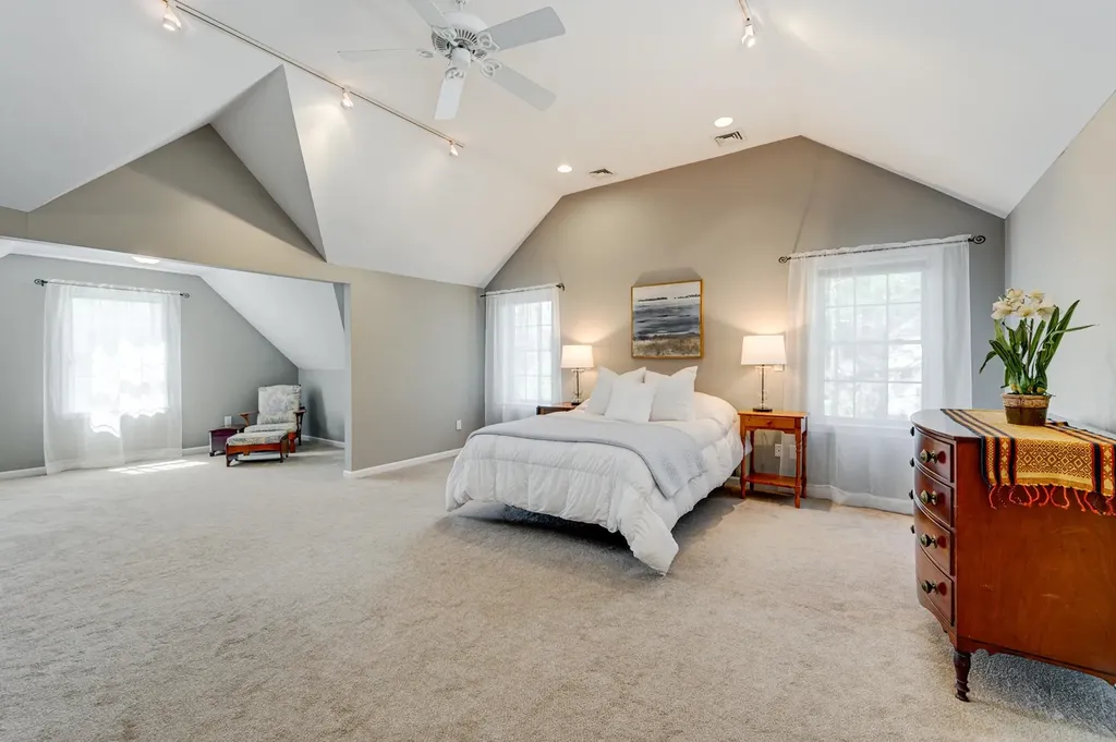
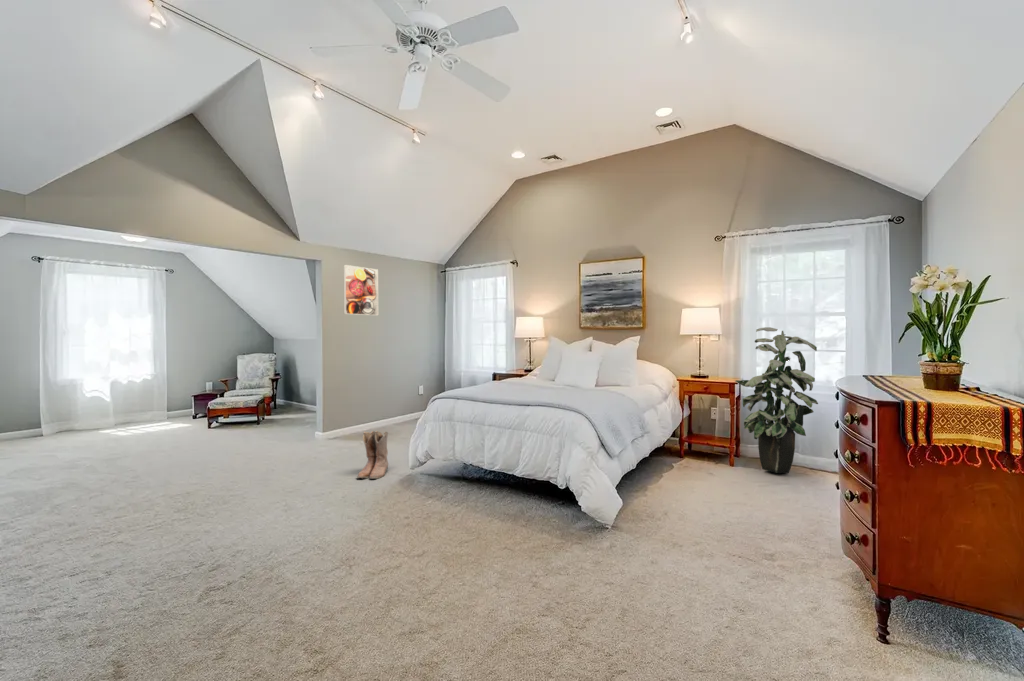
+ indoor plant (773, 398)
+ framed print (361, 291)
+ boots (373, 453)
